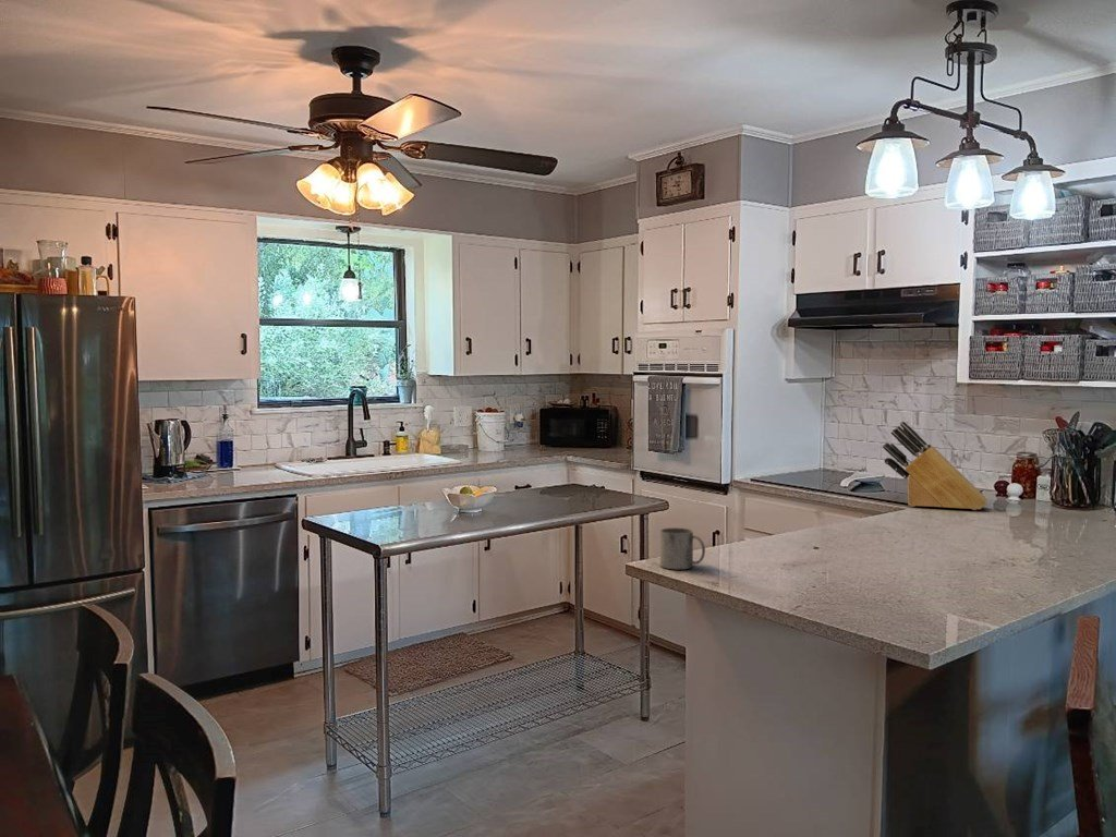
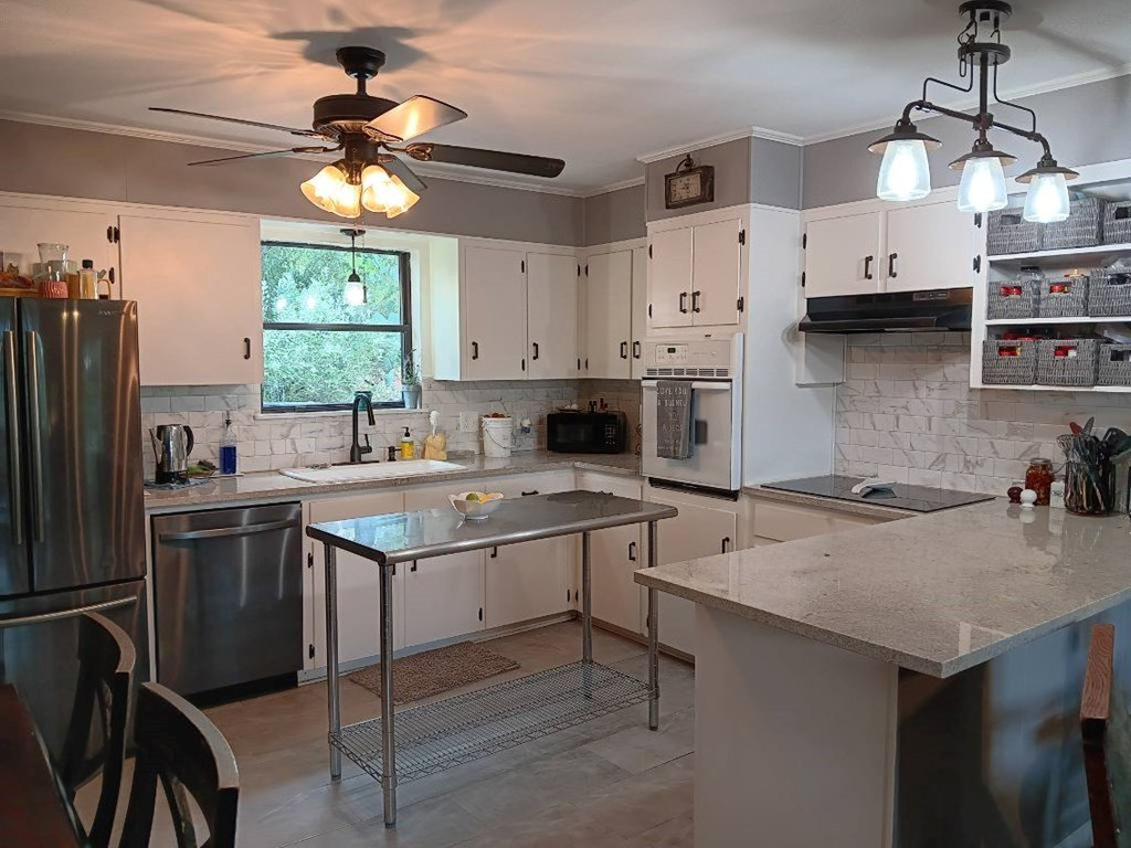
- knife block (934, 463)
- mug (682, 548)
